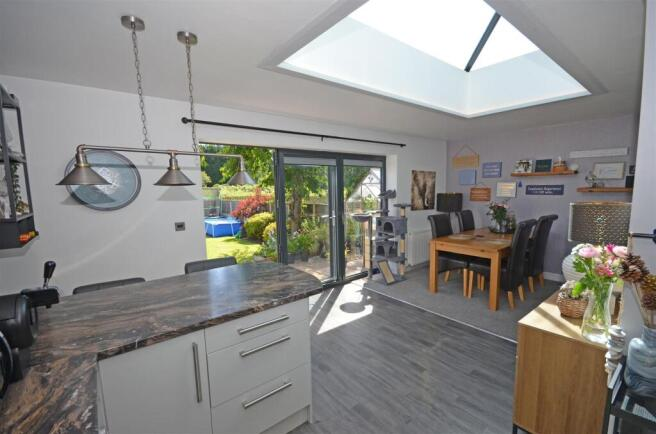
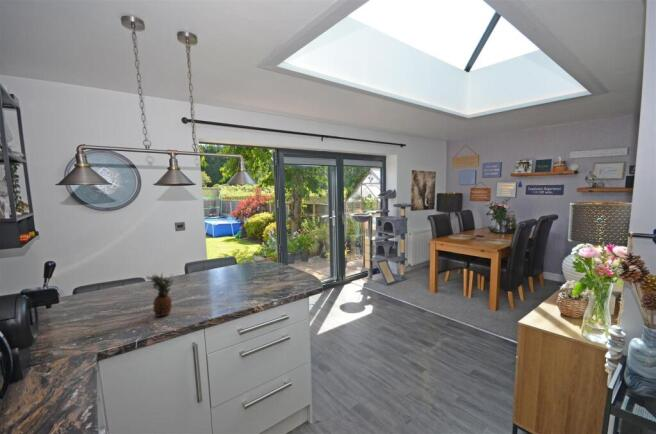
+ fruit (160, 293)
